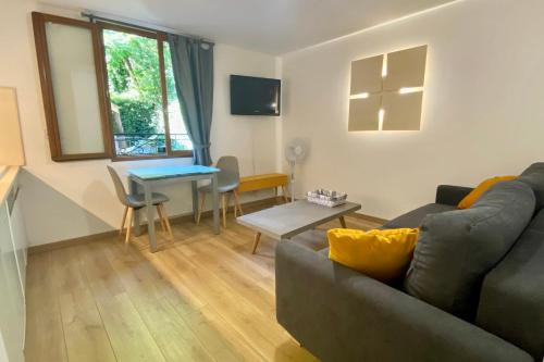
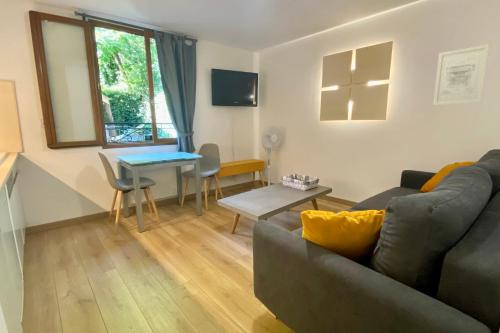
+ wall art (459, 77)
